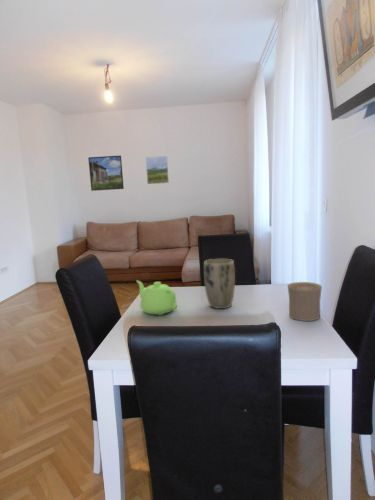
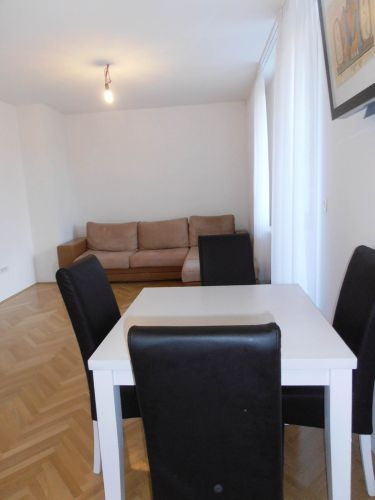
- teapot (156, 296)
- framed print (157, 170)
- cup (304, 301)
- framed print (106, 173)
- plant pot (219, 283)
